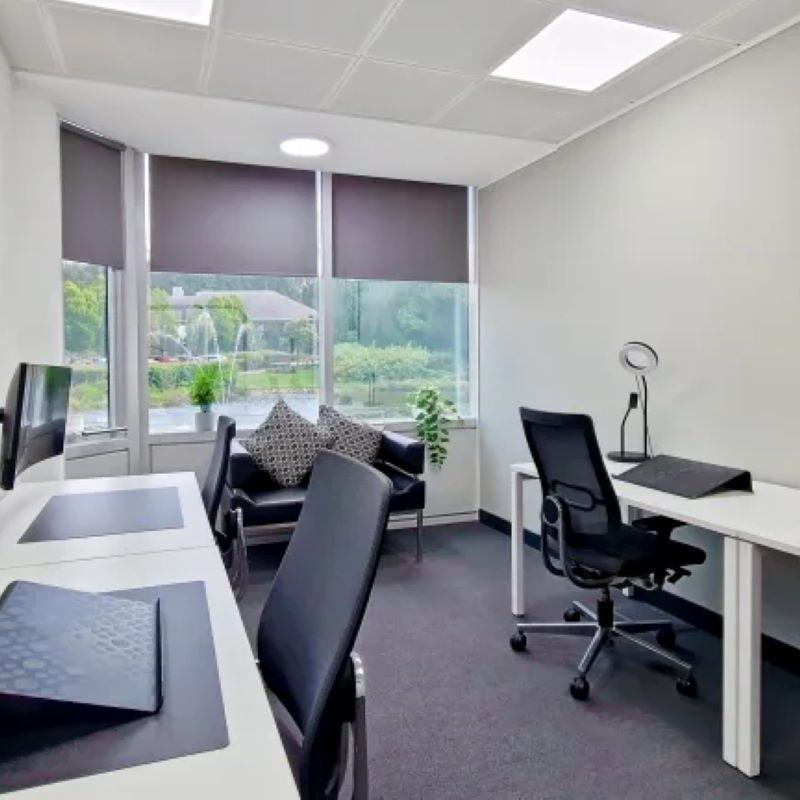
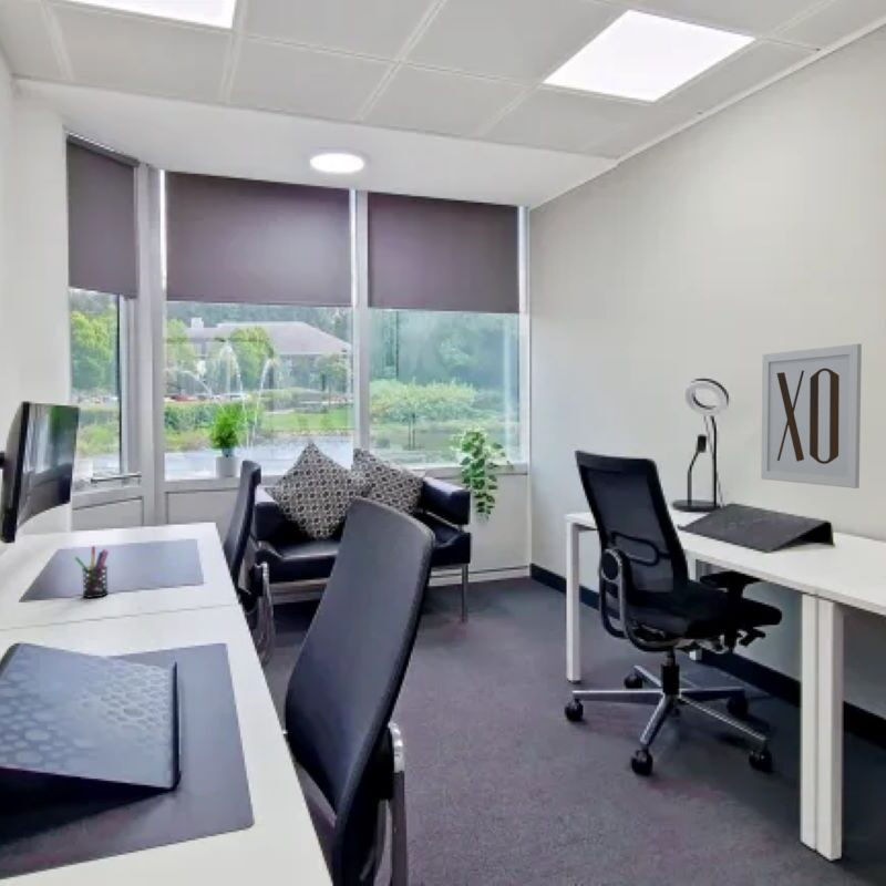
+ pen holder (92, 570)
+ wall art (807, 416)
